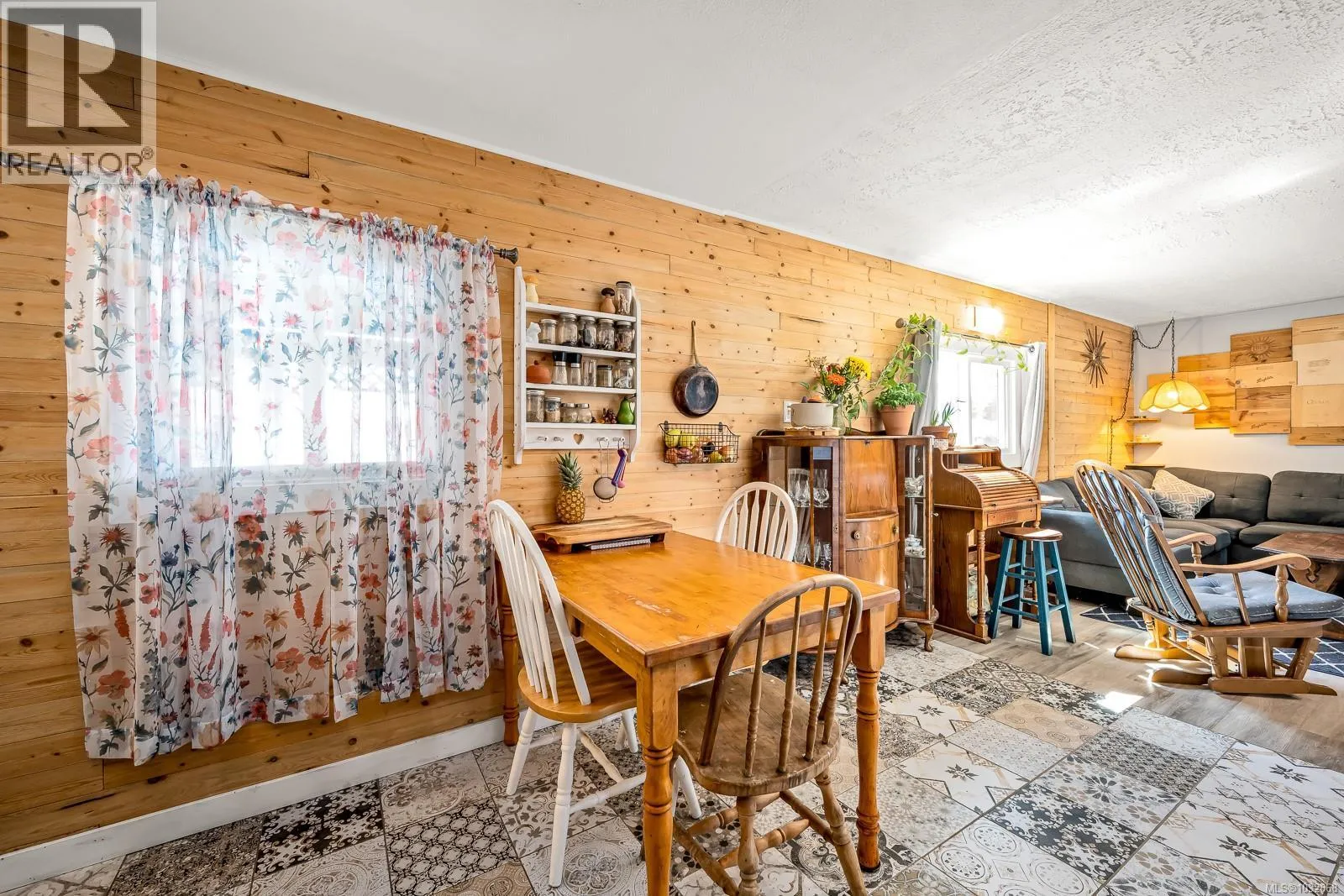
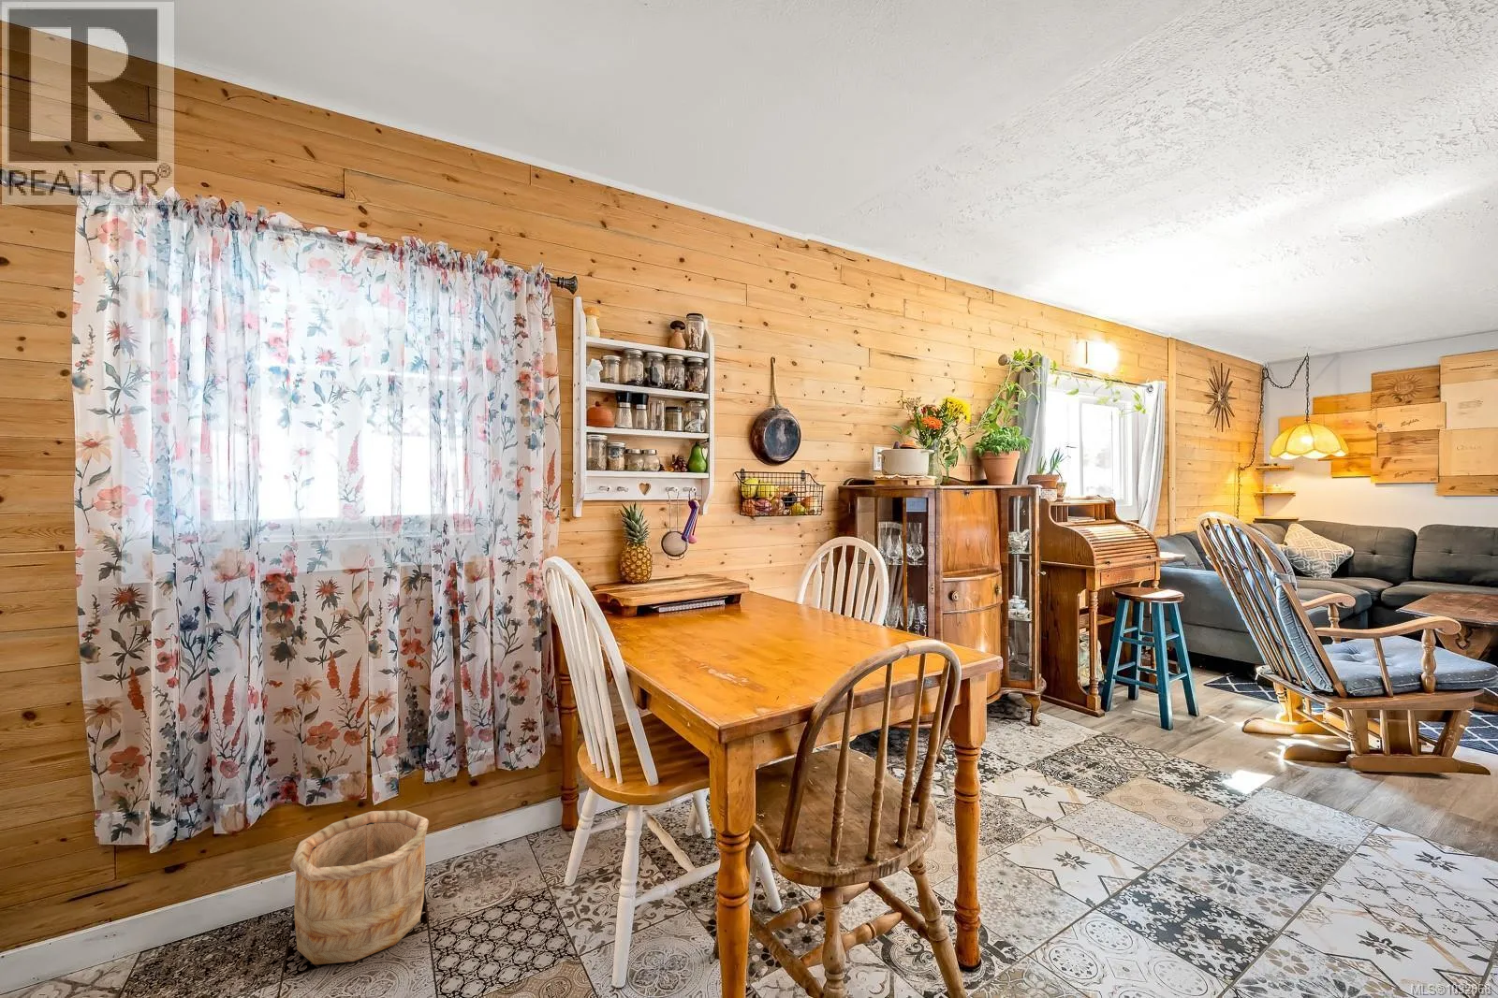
+ wooden bucket (363, 881)
